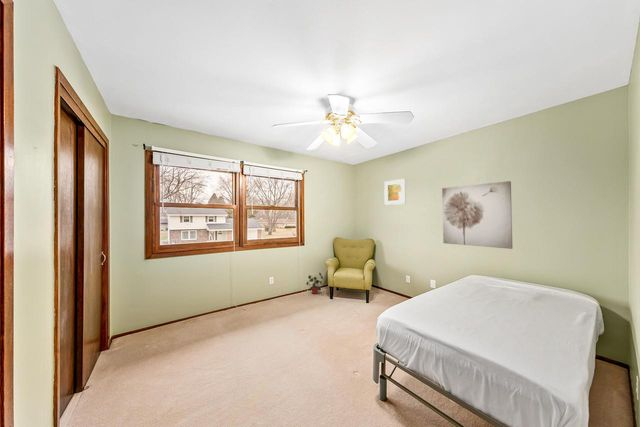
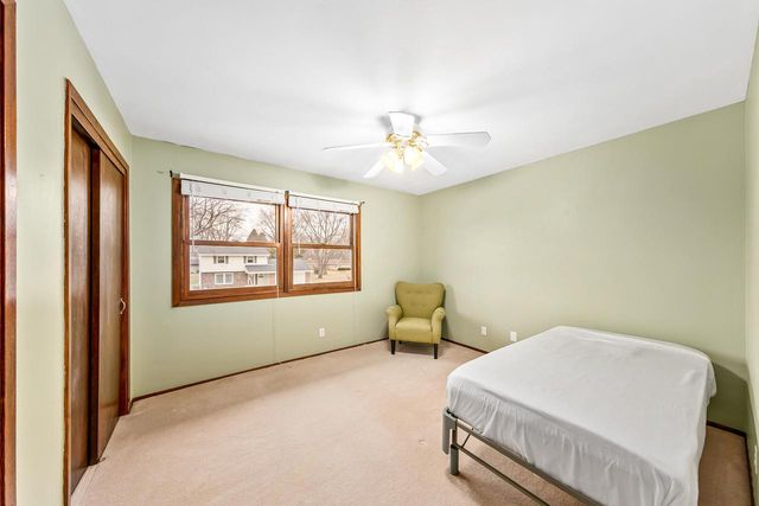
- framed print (394, 192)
- potted plant (316, 282)
- wall art (473, 215)
